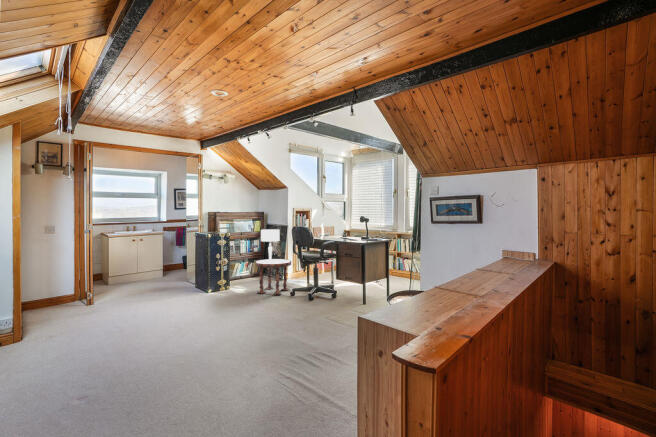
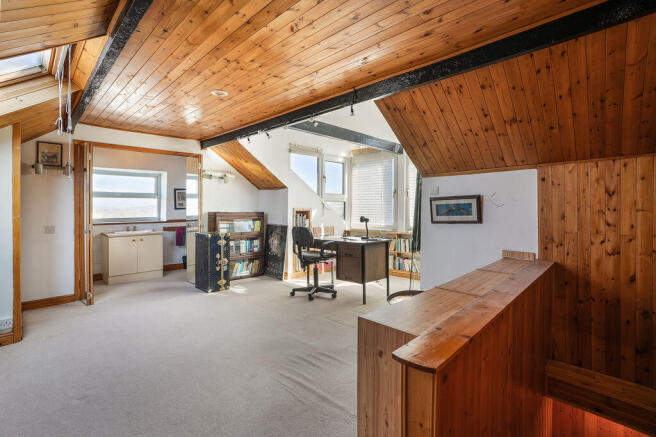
- table lamp (270, 245)
- side table (270, 276)
